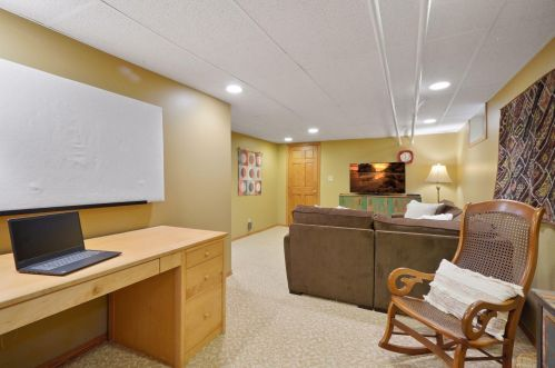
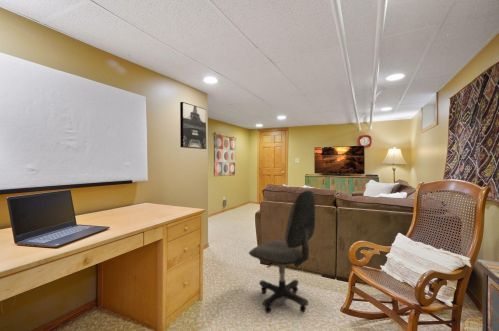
+ wall art (194, 127)
+ office chair (281, 244)
